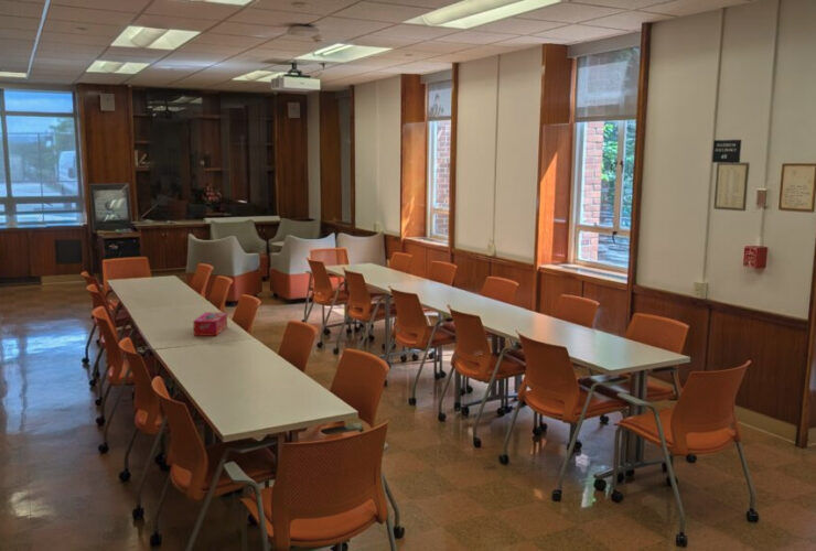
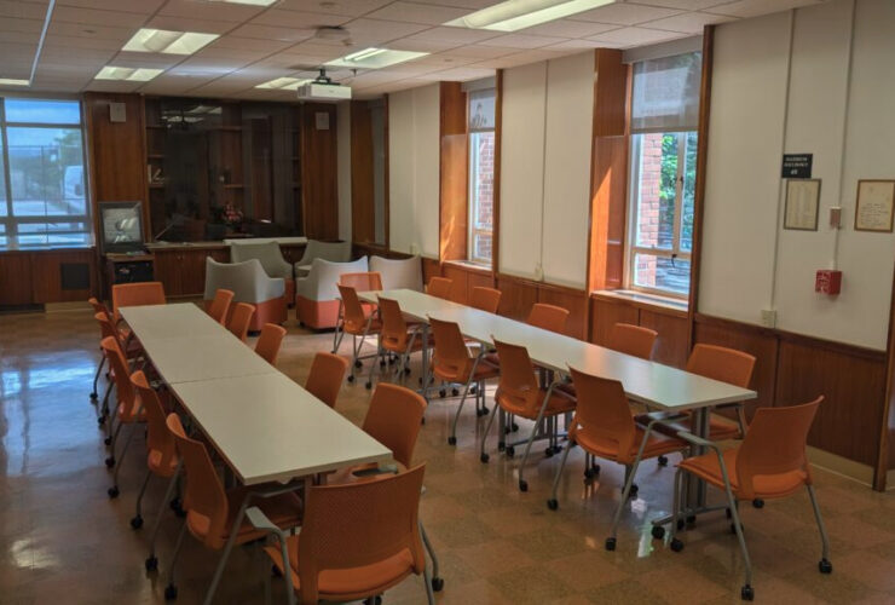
- tissue box (211, 323)
